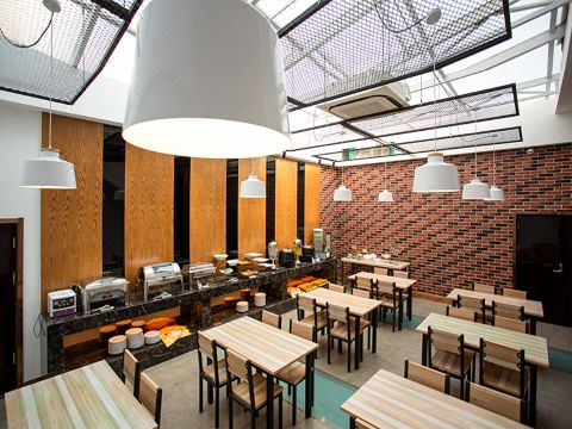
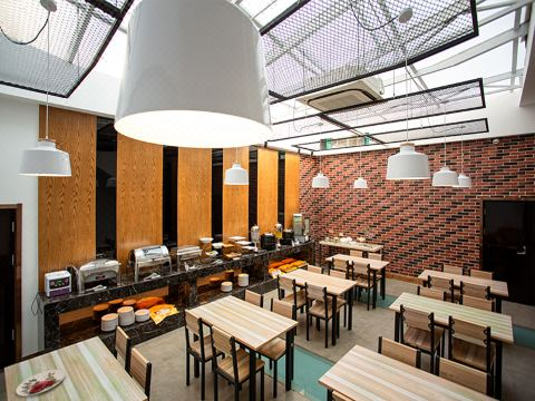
+ plate (41, 381)
